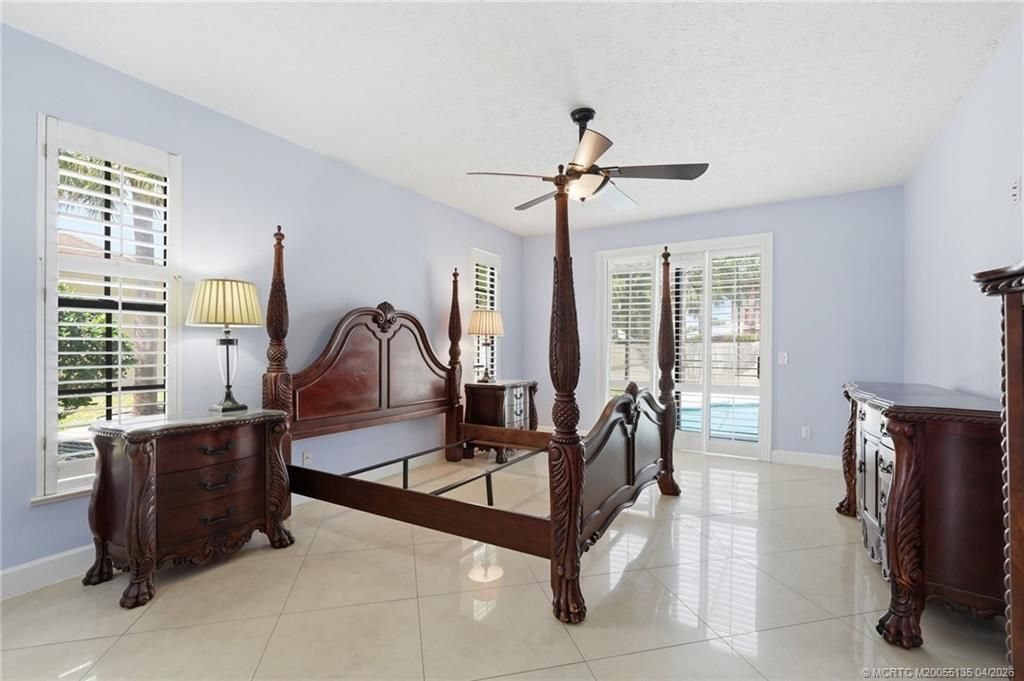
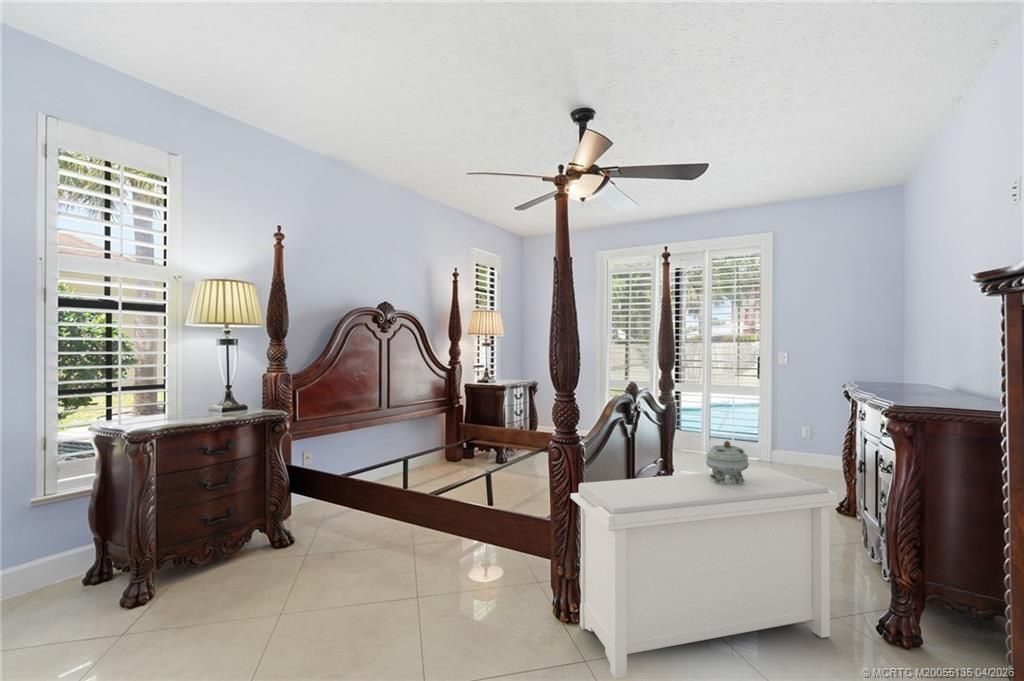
+ decorative box (727, 460)
+ bench (701, 557)
